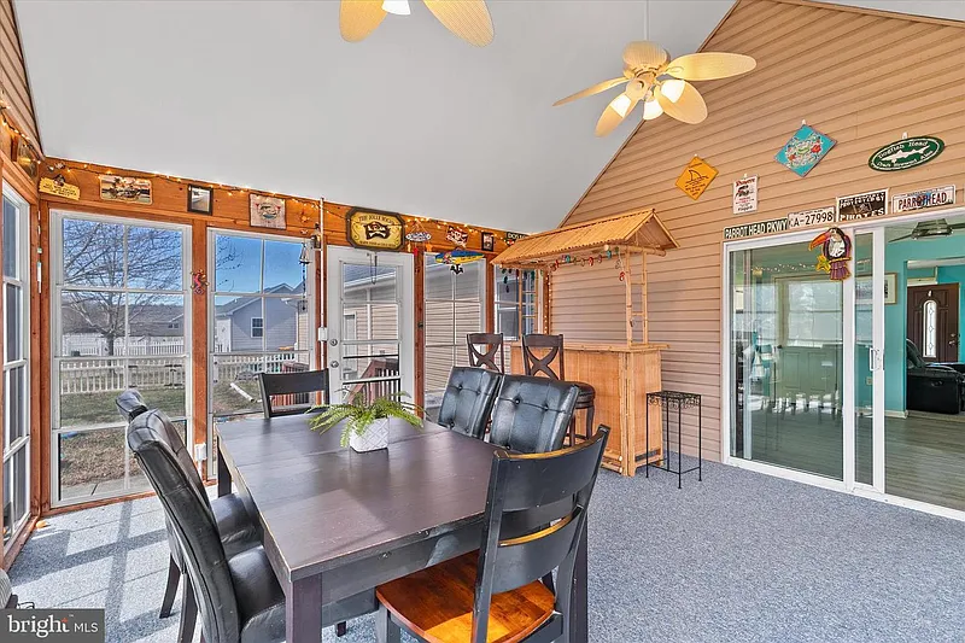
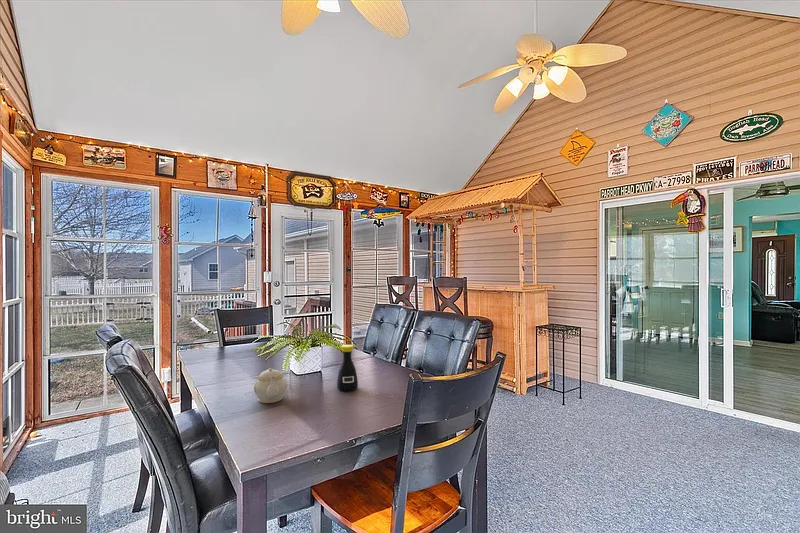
+ bottle (347, 367)
+ teapot (270, 383)
